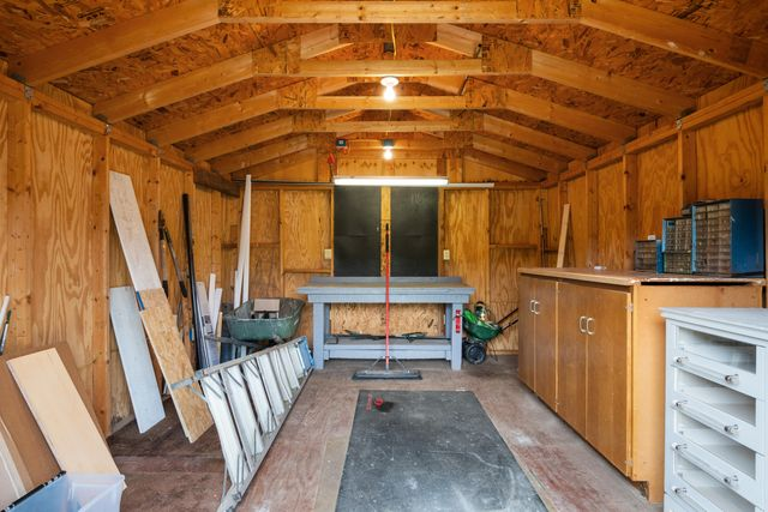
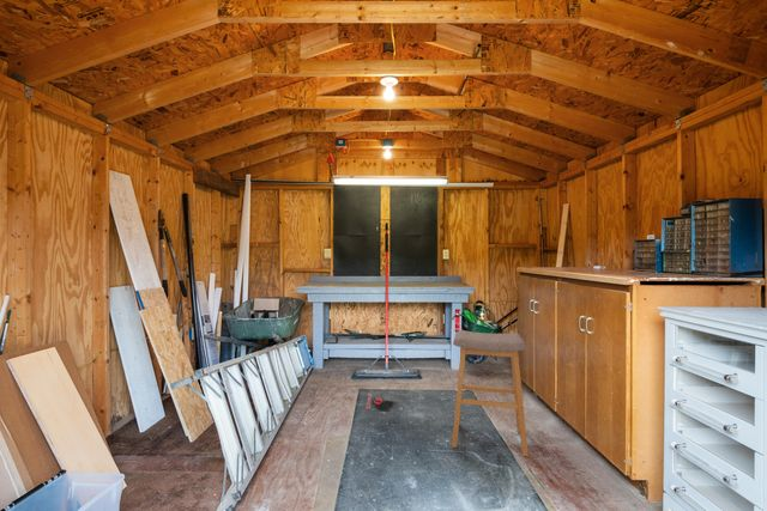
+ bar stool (488, 387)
